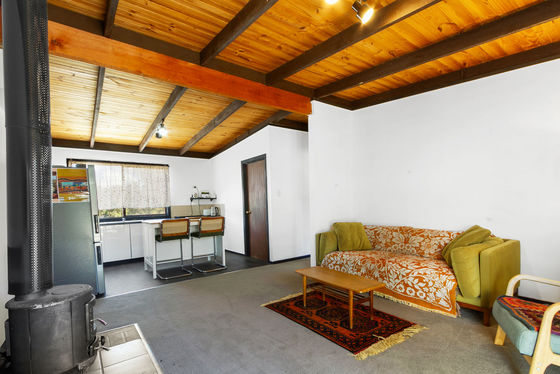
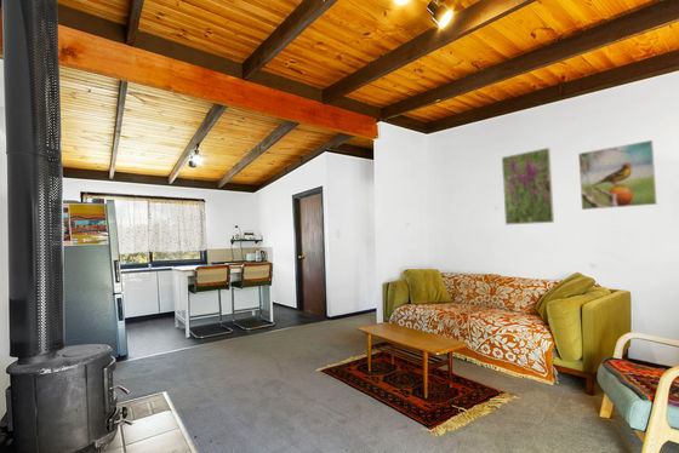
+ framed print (615, 177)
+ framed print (526, 188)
